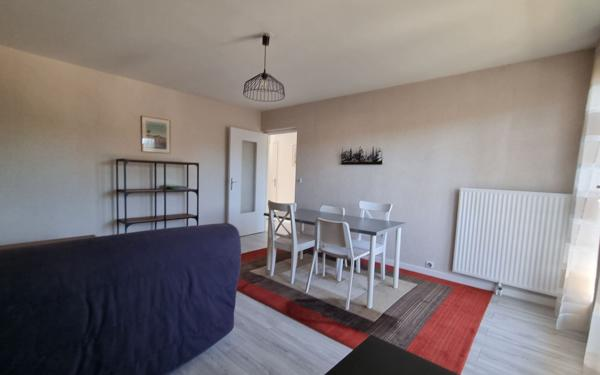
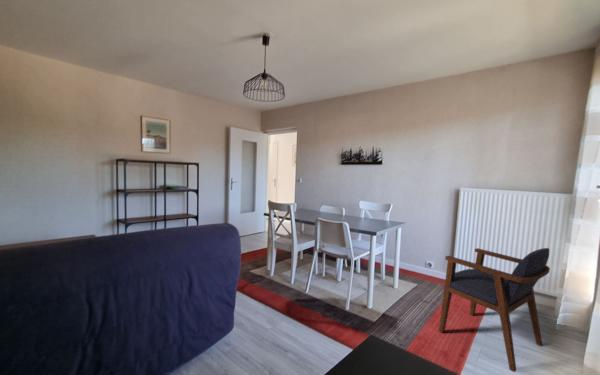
+ armchair (494, 290)
